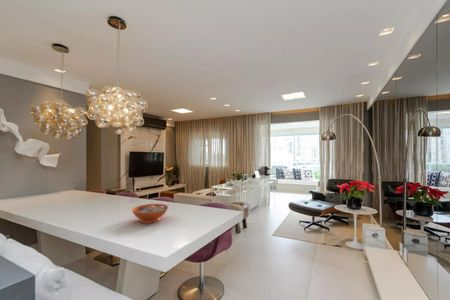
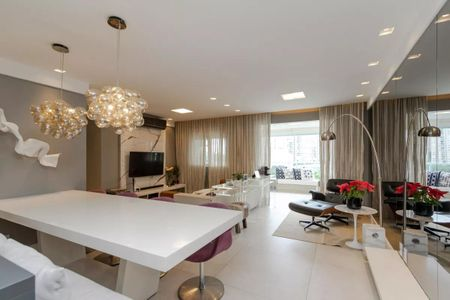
- decorative bowl (150, 213)
